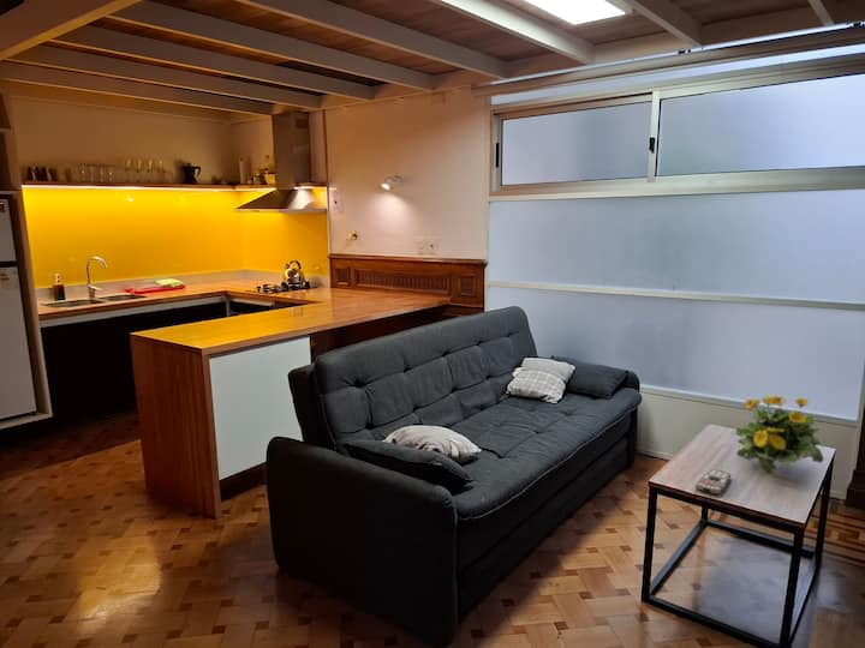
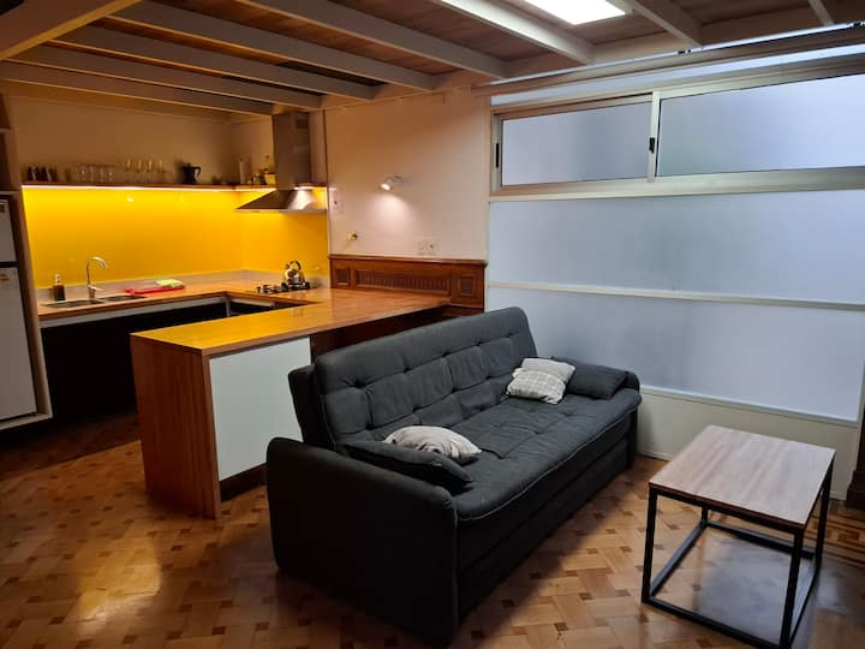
- remote control (714, 481)
- flowering plant (780, 431)
